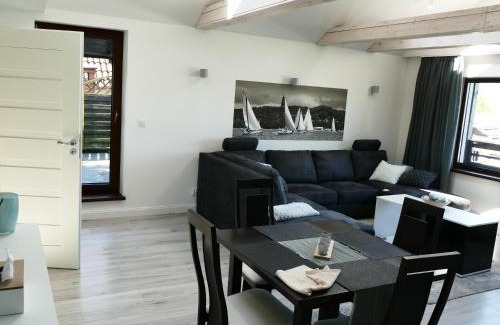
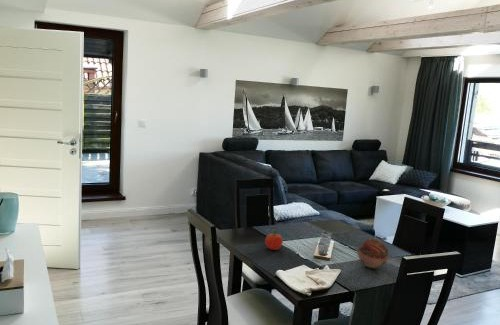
+ fruit (274, 240)
+ decorative ball (372, 253)
